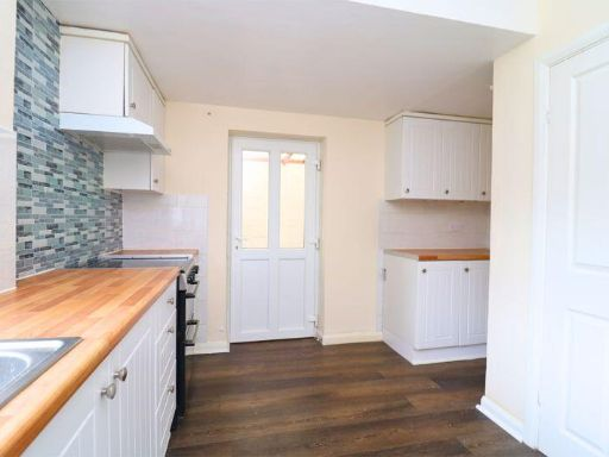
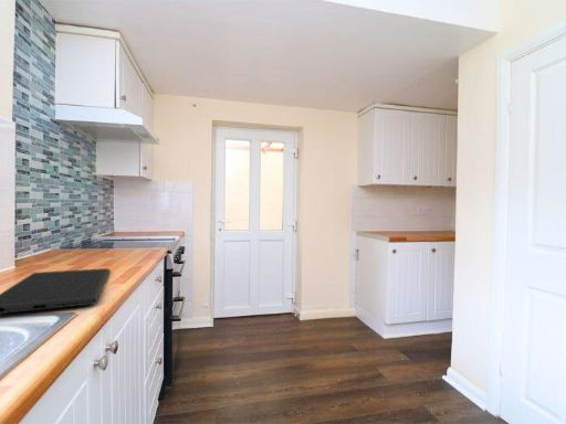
+ cutting board (60, 286)
